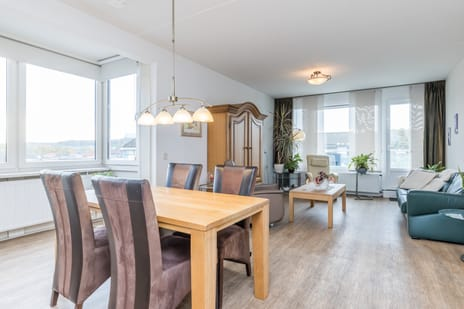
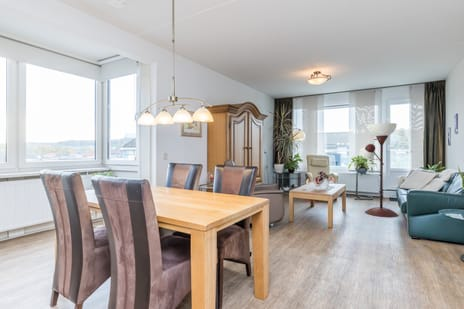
+ floor lamp (380, 168)
